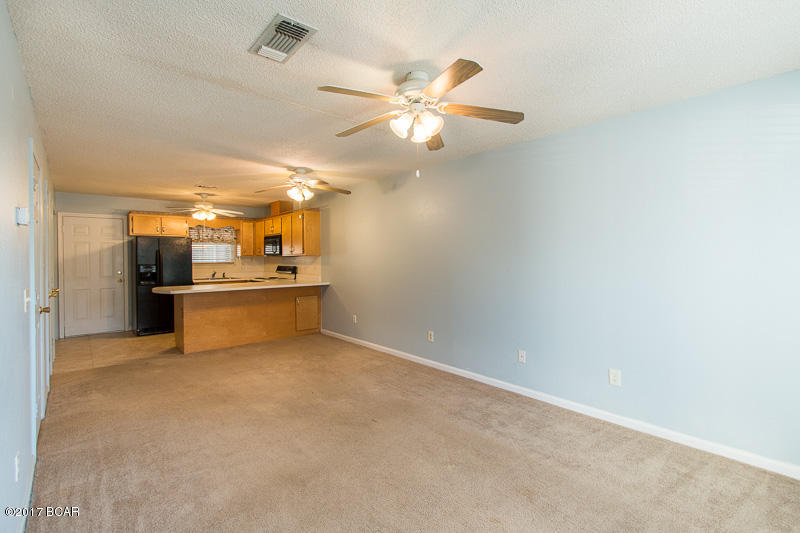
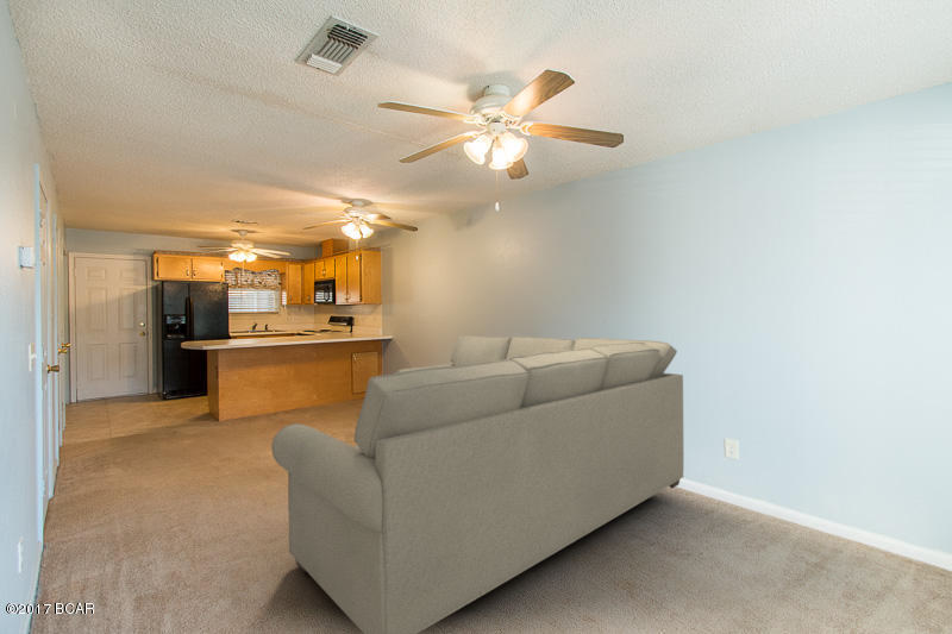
+ sofa (438, 413)
